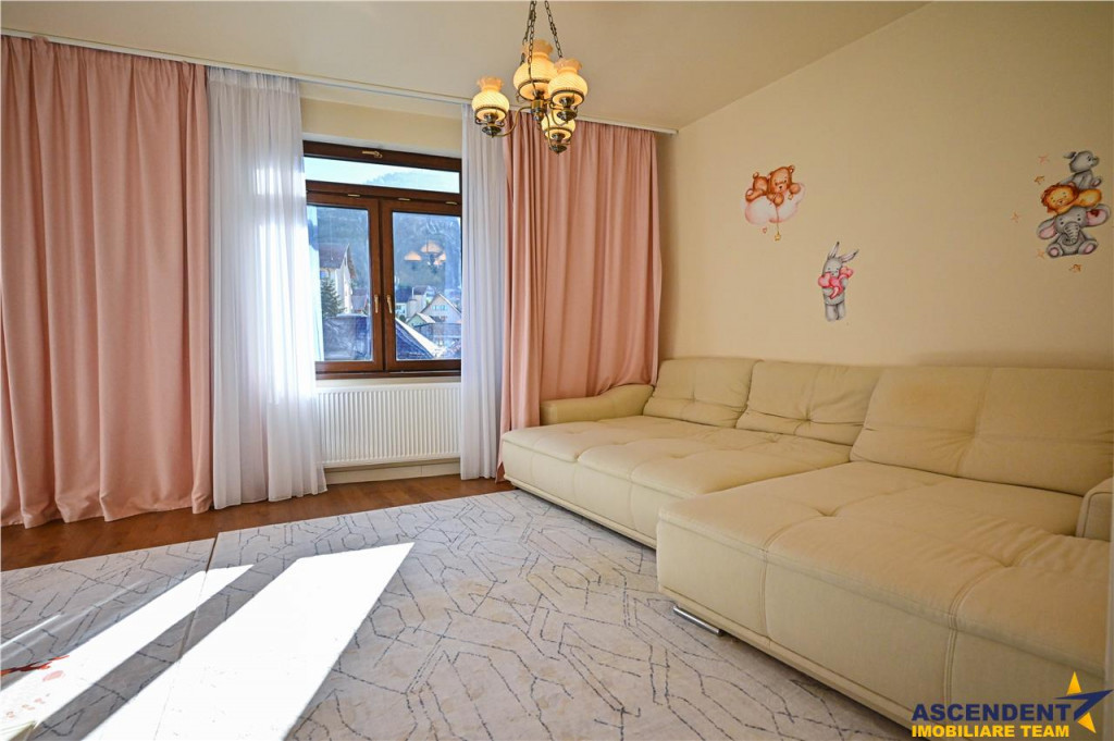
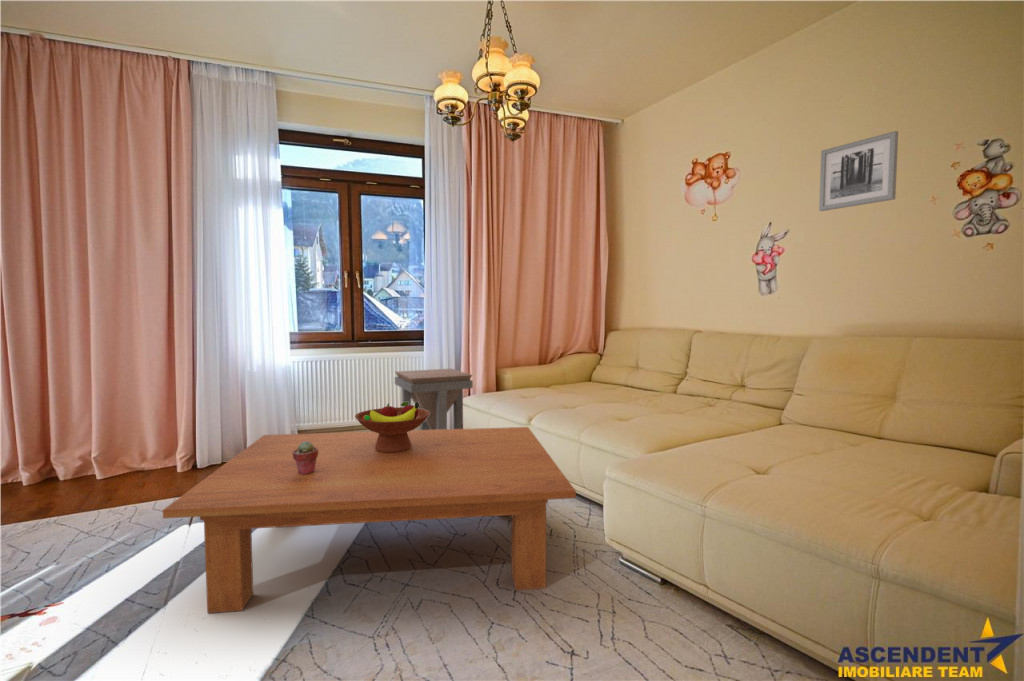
+ coffee table (392, 502)
+ side table (432, 412)
+ wall art (856, 173)
+ fruit bowl (393, 424)
+ potted succulent (305, 456)
